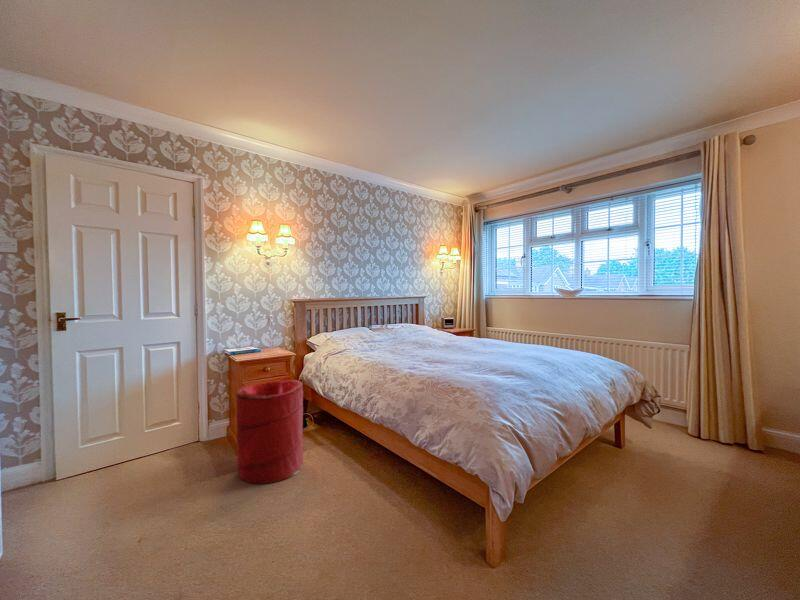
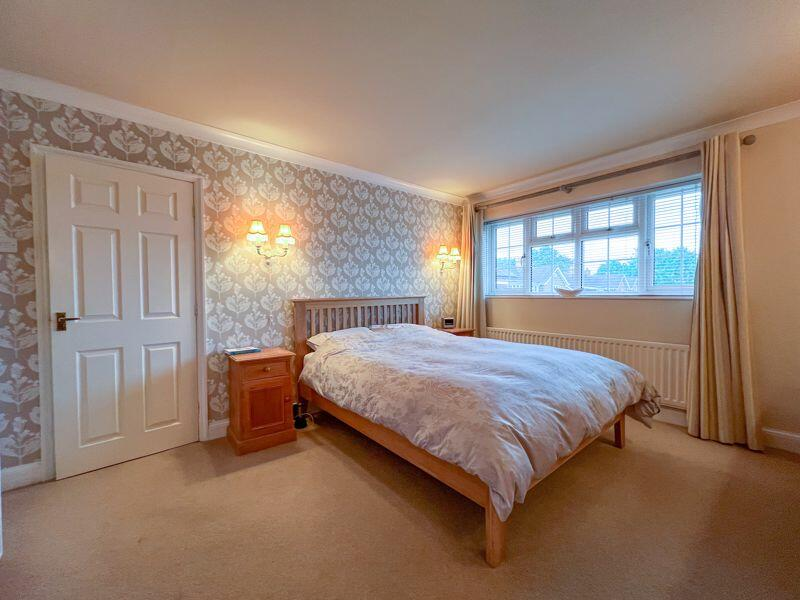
- laundry hamper (271, 425)
